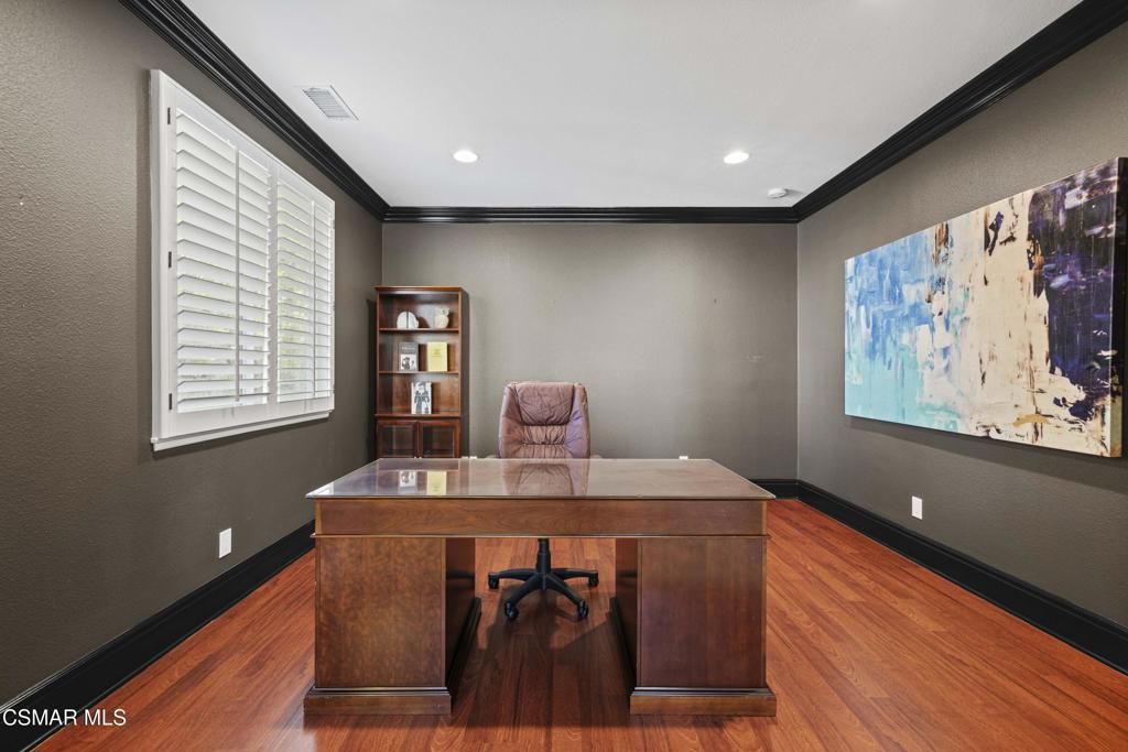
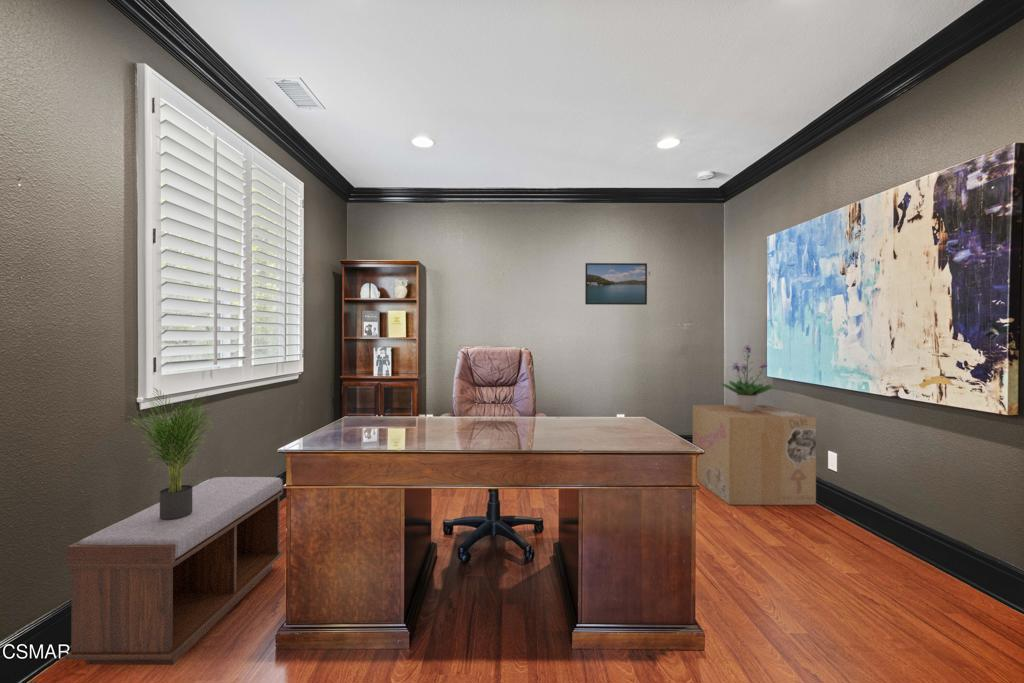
+ potted plant (746, 377)
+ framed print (616, 283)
+ potted plant (180, 447)
+ cardboard box (748, 450)
+ bench (197, 554)
